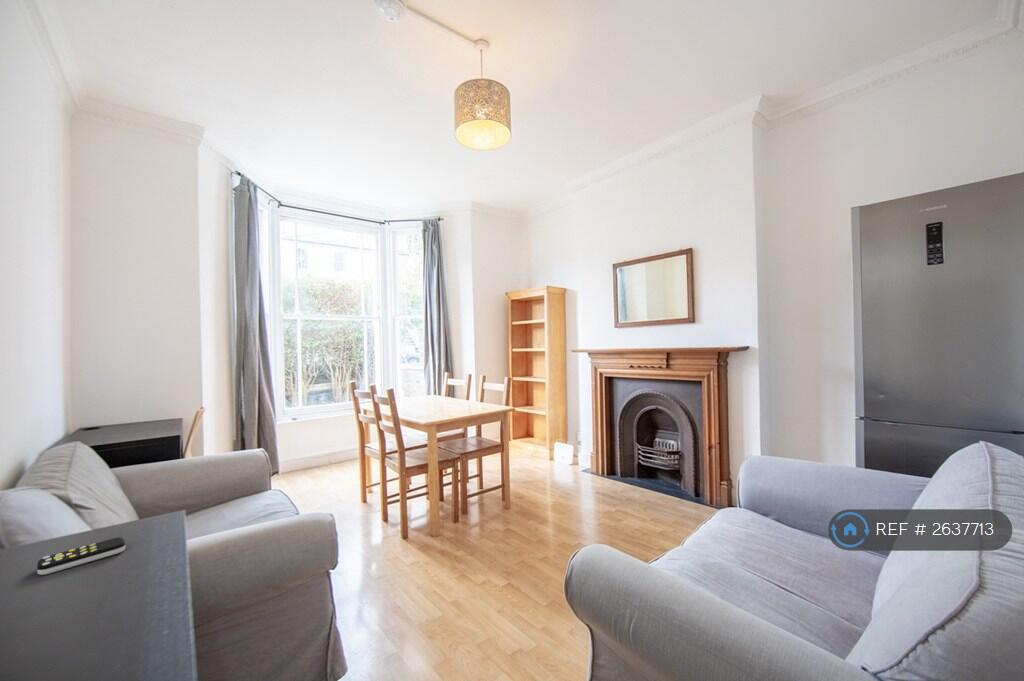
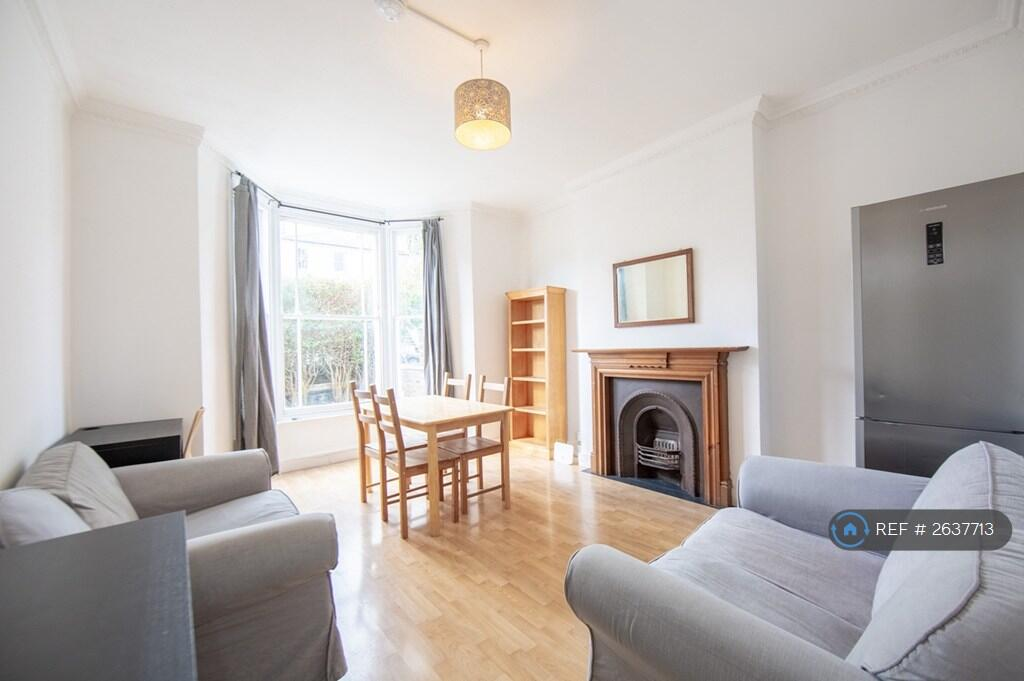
- remote control (83, 554)
